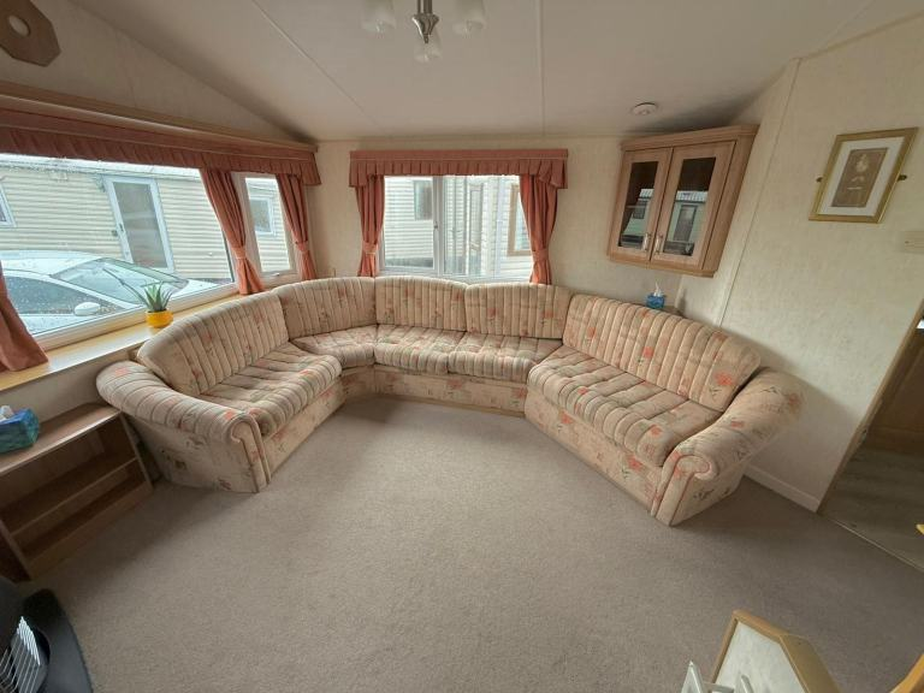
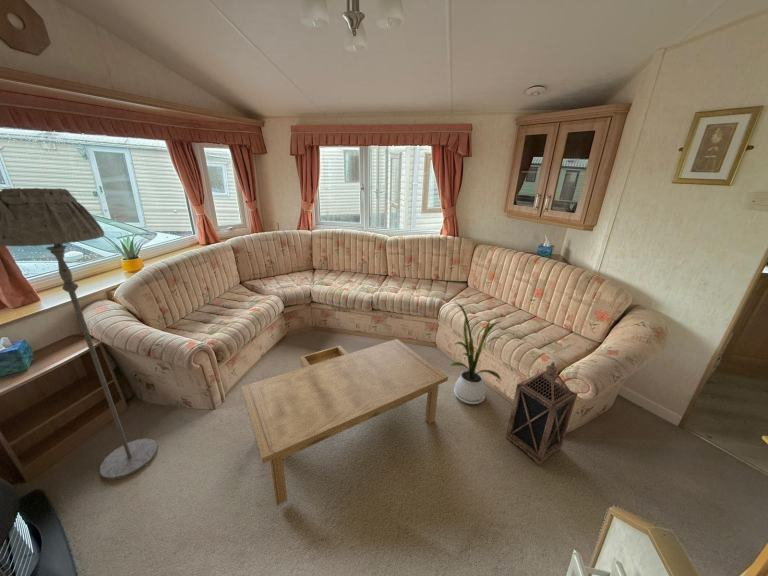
+ house plant (472, 353)
+ coffee table (349, 406)
+ lantern (542, 405)
+ floor lamp (91, 346)
